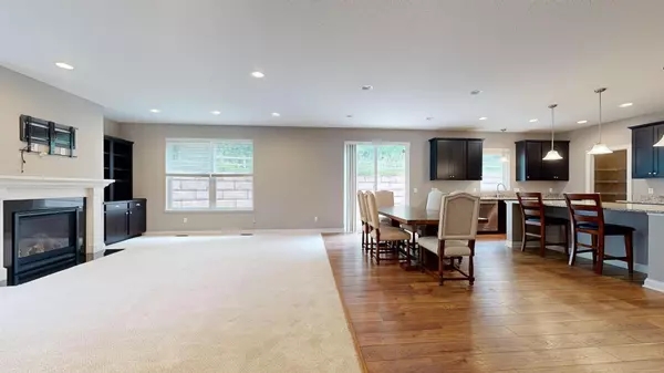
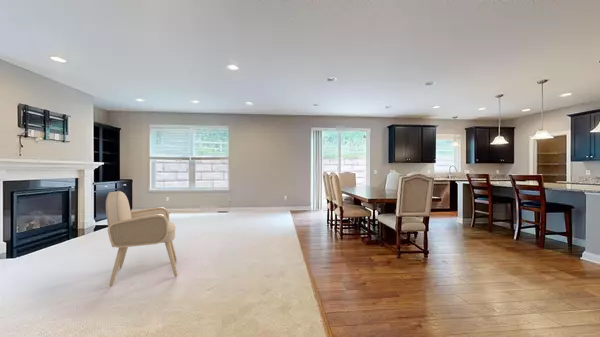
+ armchair (144, 231)
